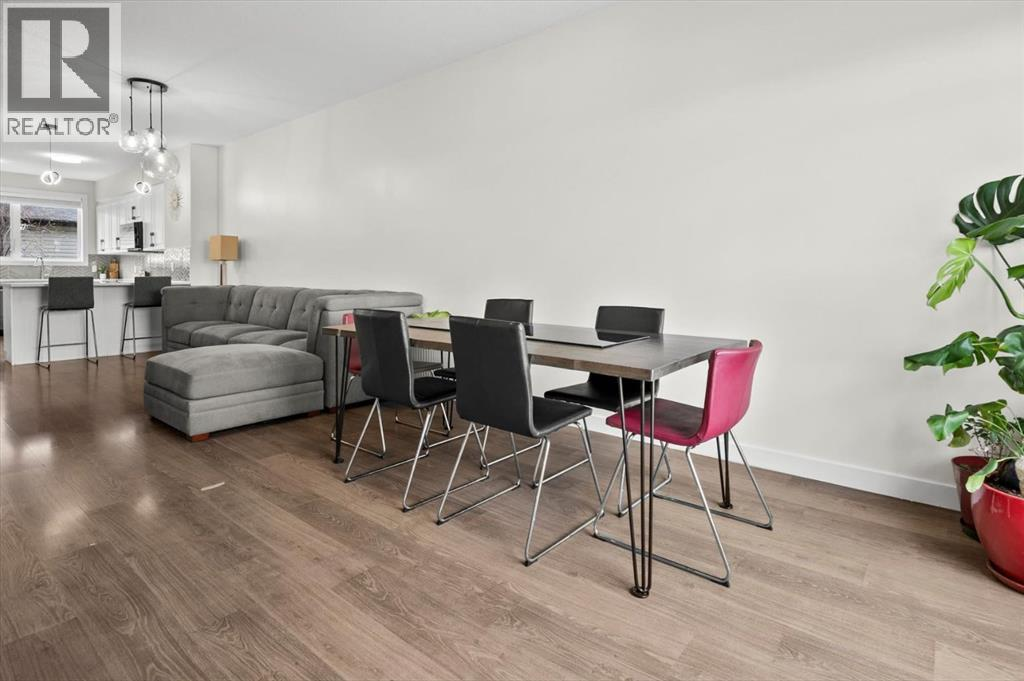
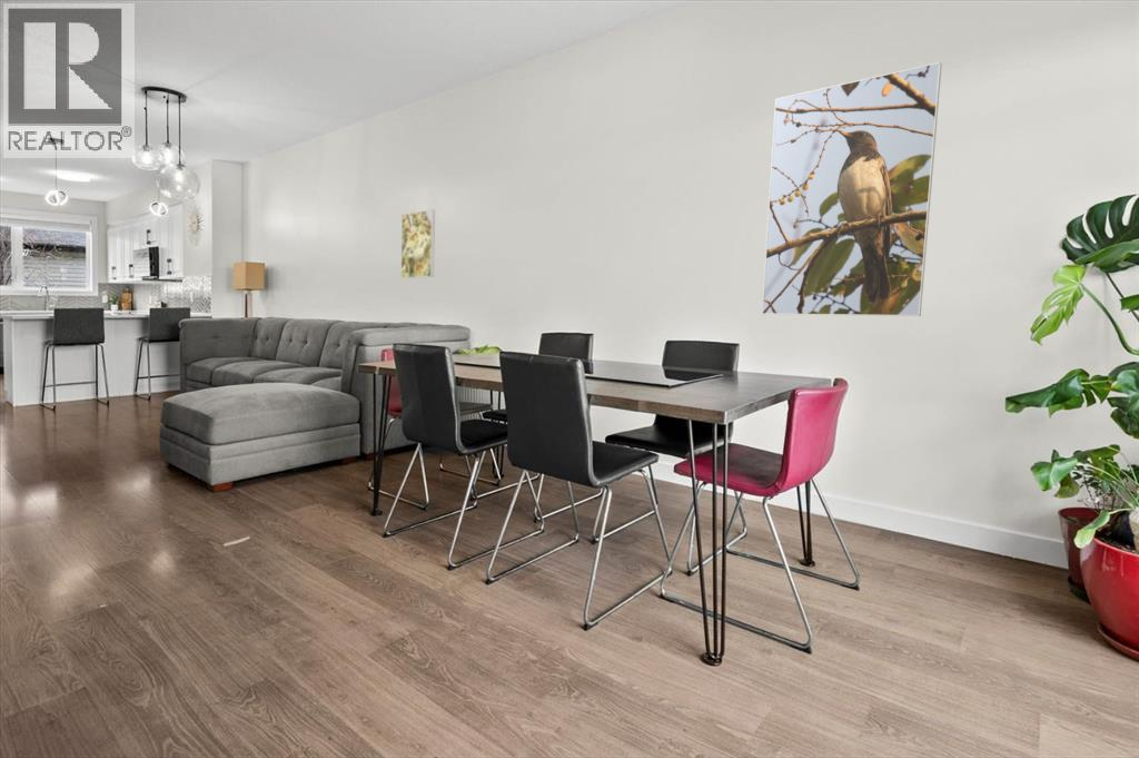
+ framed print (417, 245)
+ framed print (843, 200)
